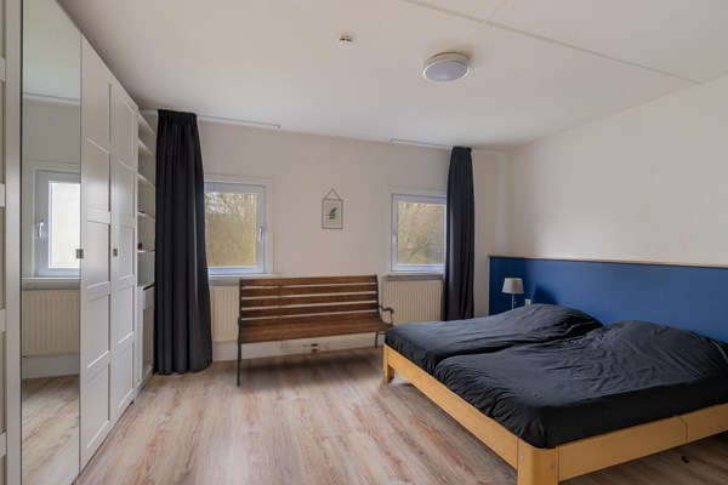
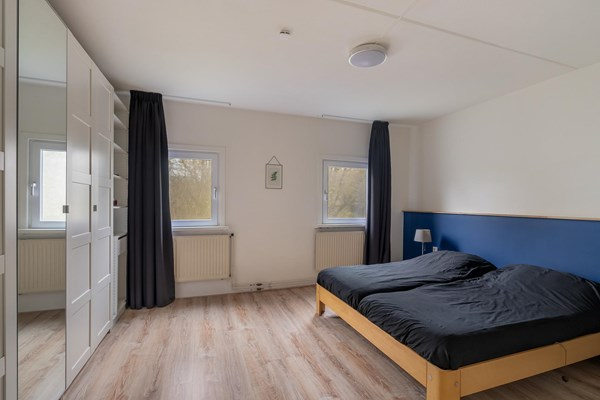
- bench (317, 321)
